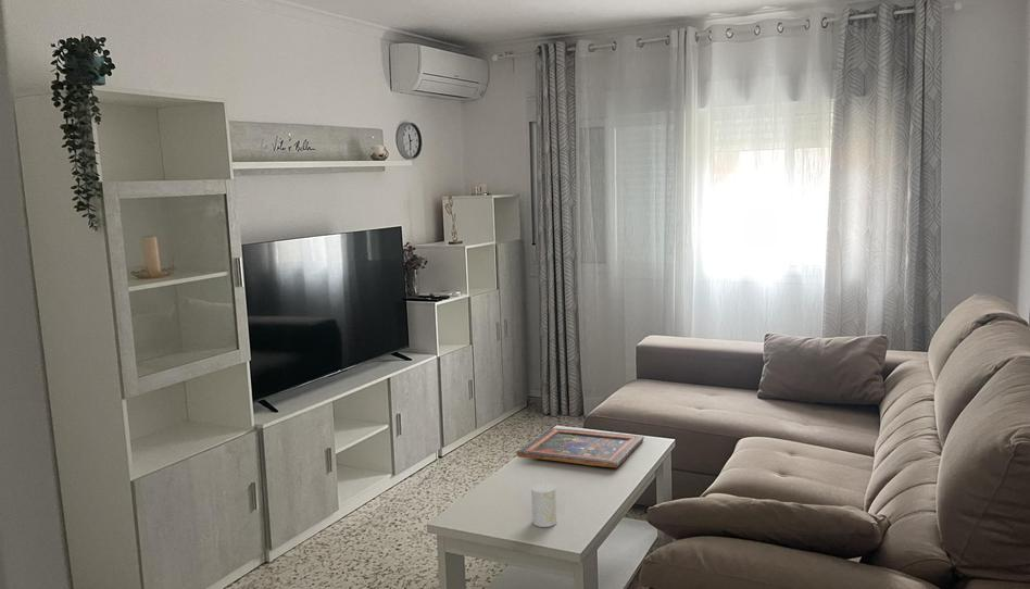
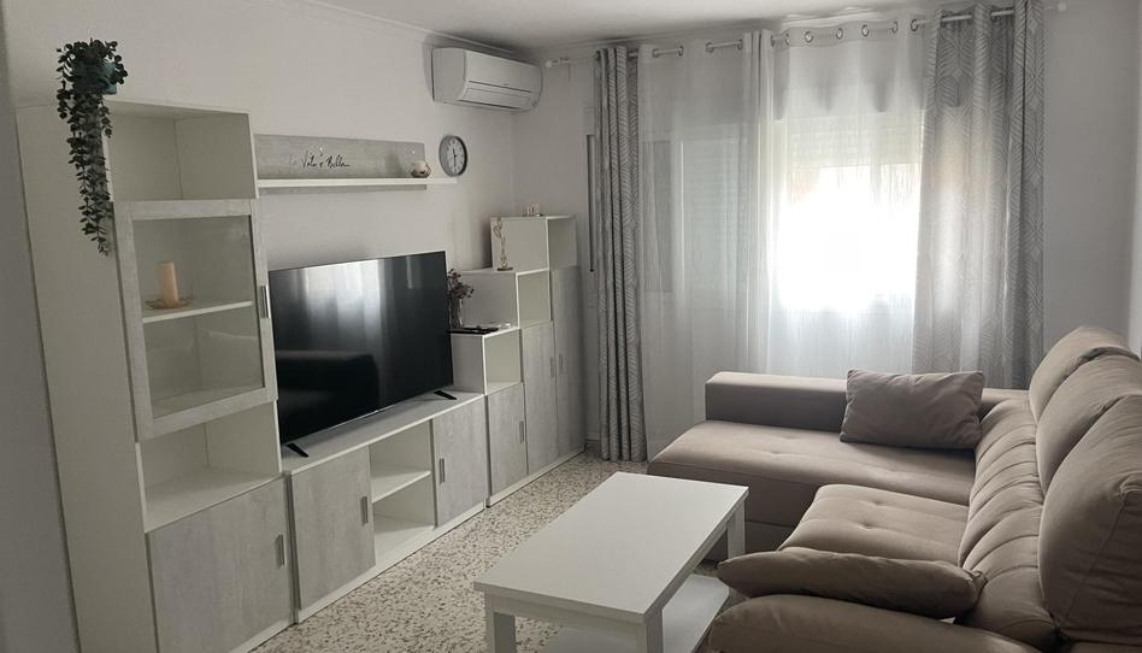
- cup (543, 504)
- painted panel (581, 446)
